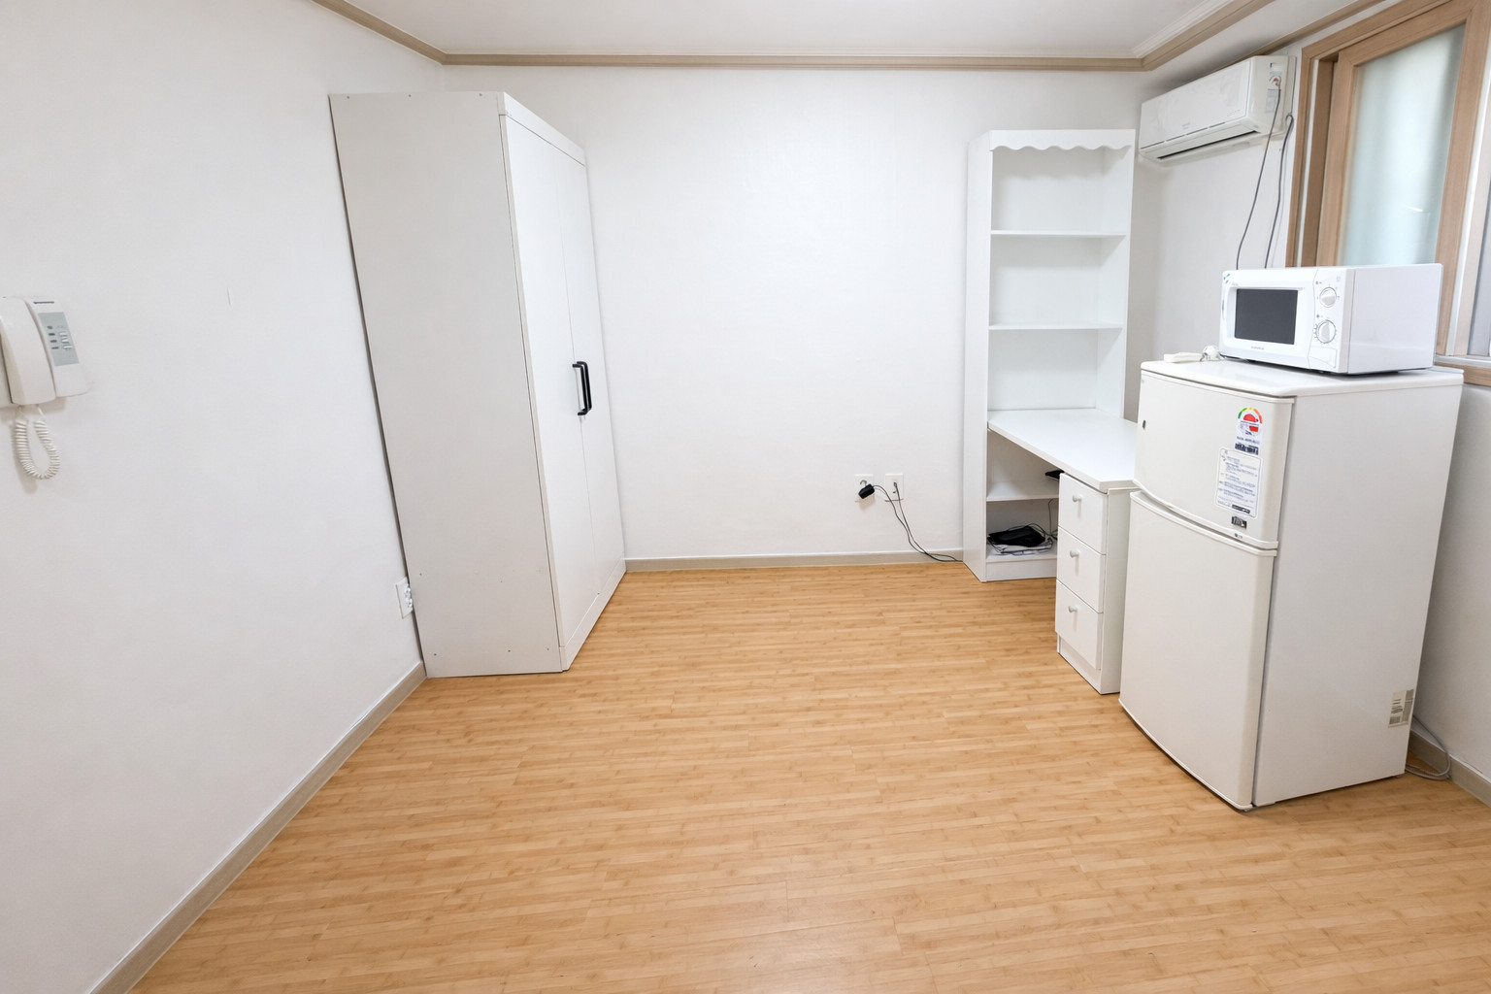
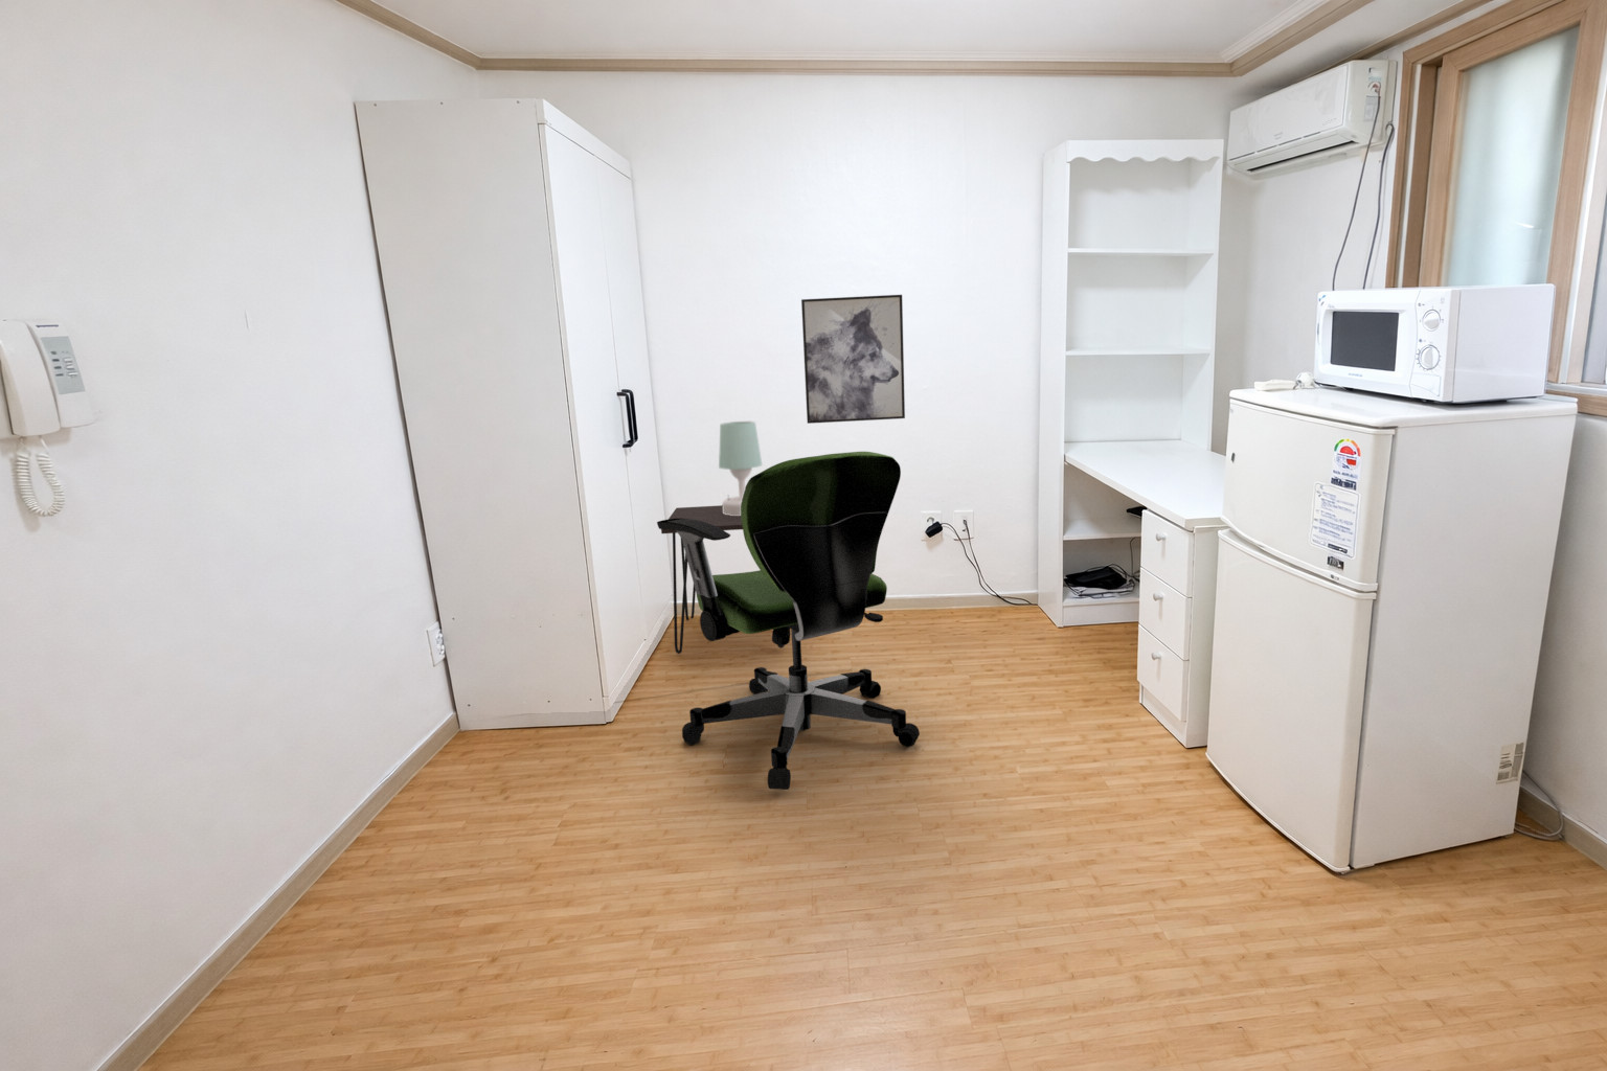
+ wall art (854, 360)
+ table lamp (740, 466)
+ desk (693, 586)
+ office chair (790, 592)
